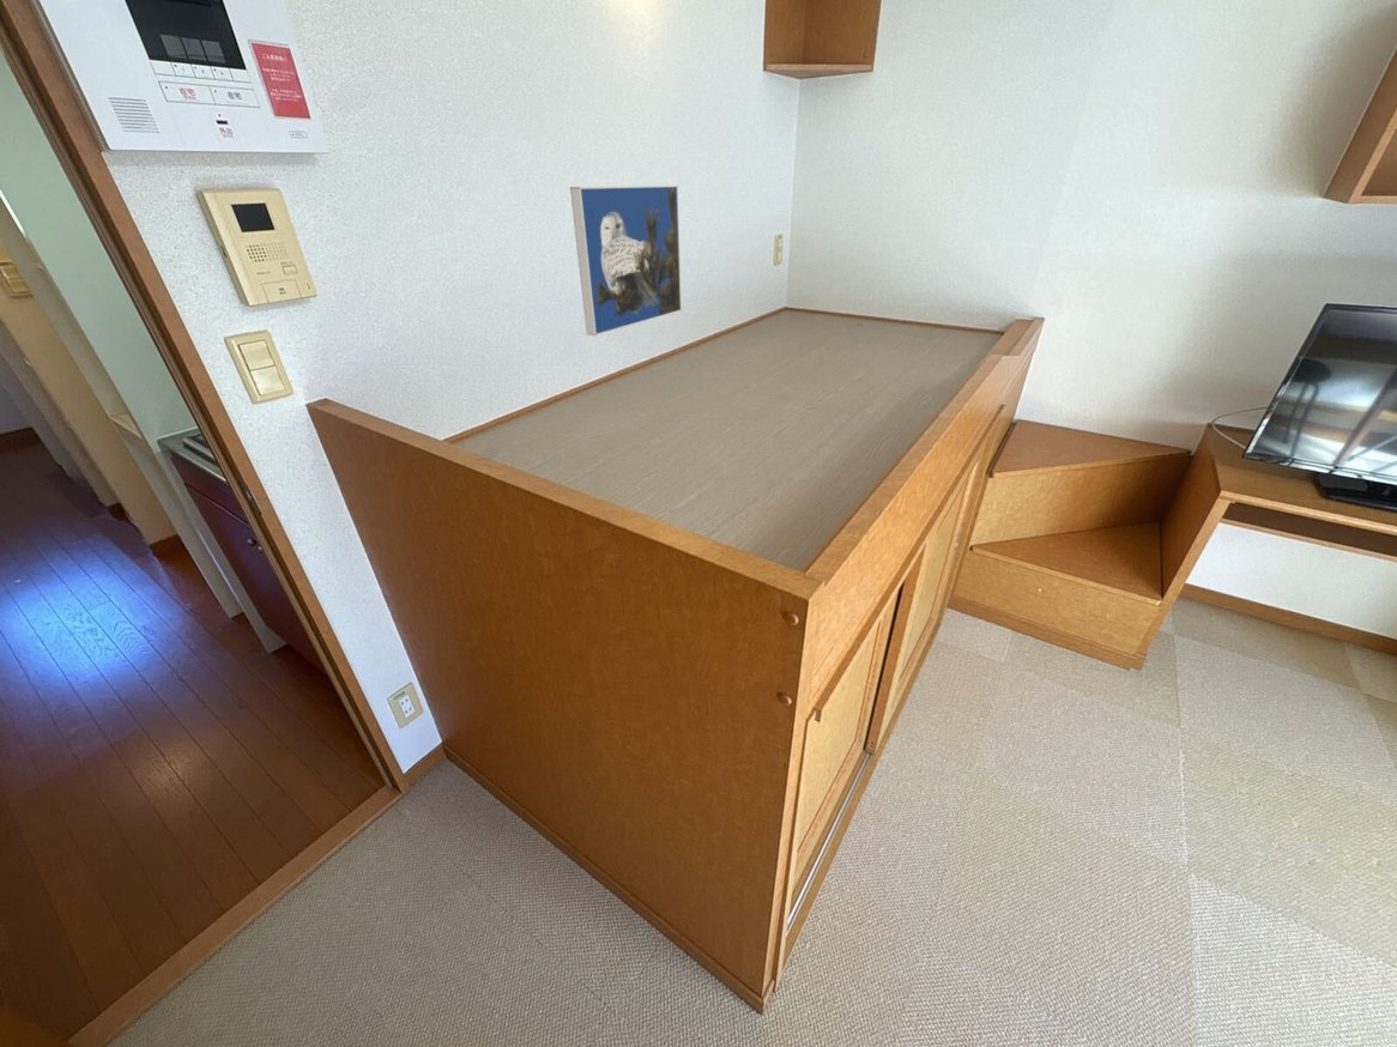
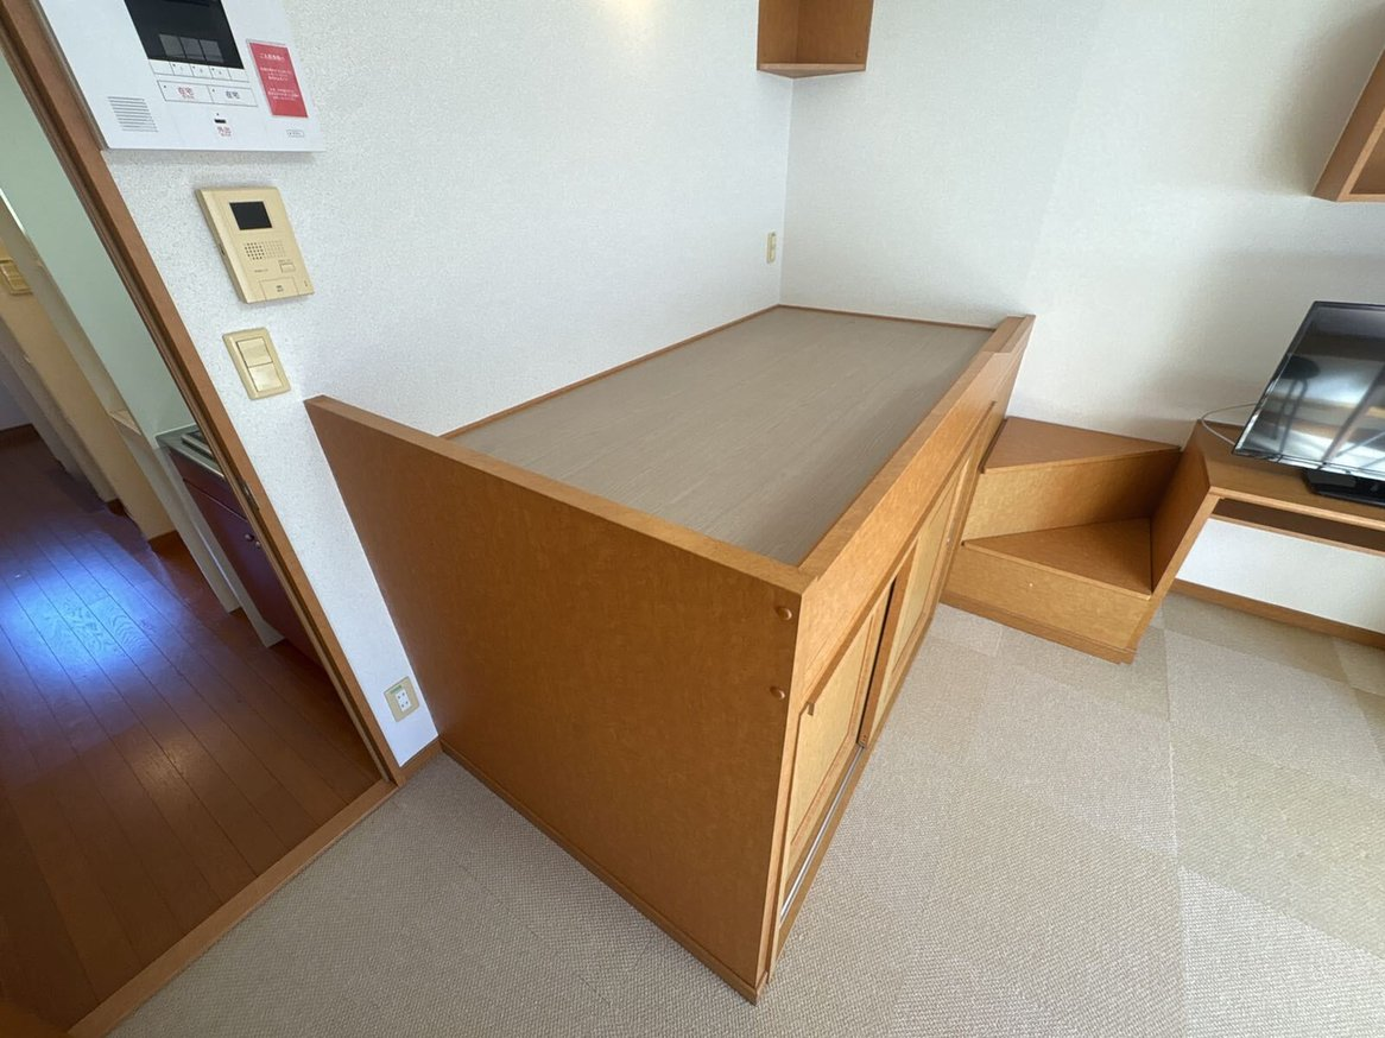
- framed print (633, 258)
